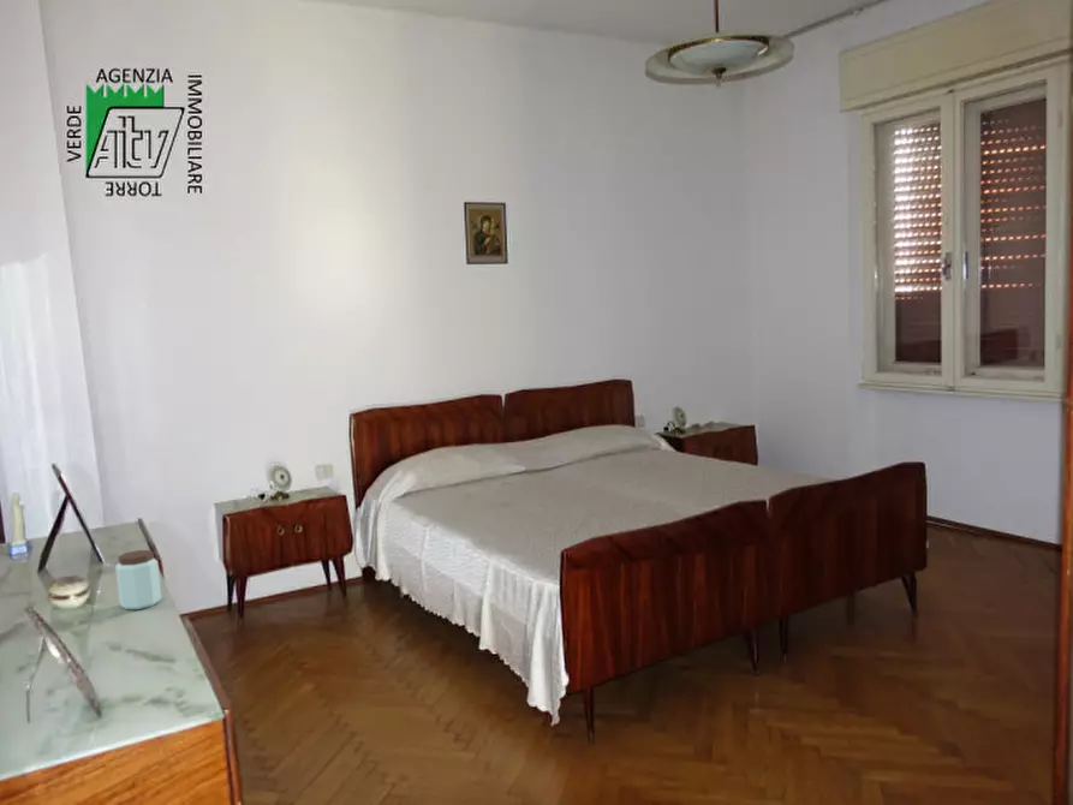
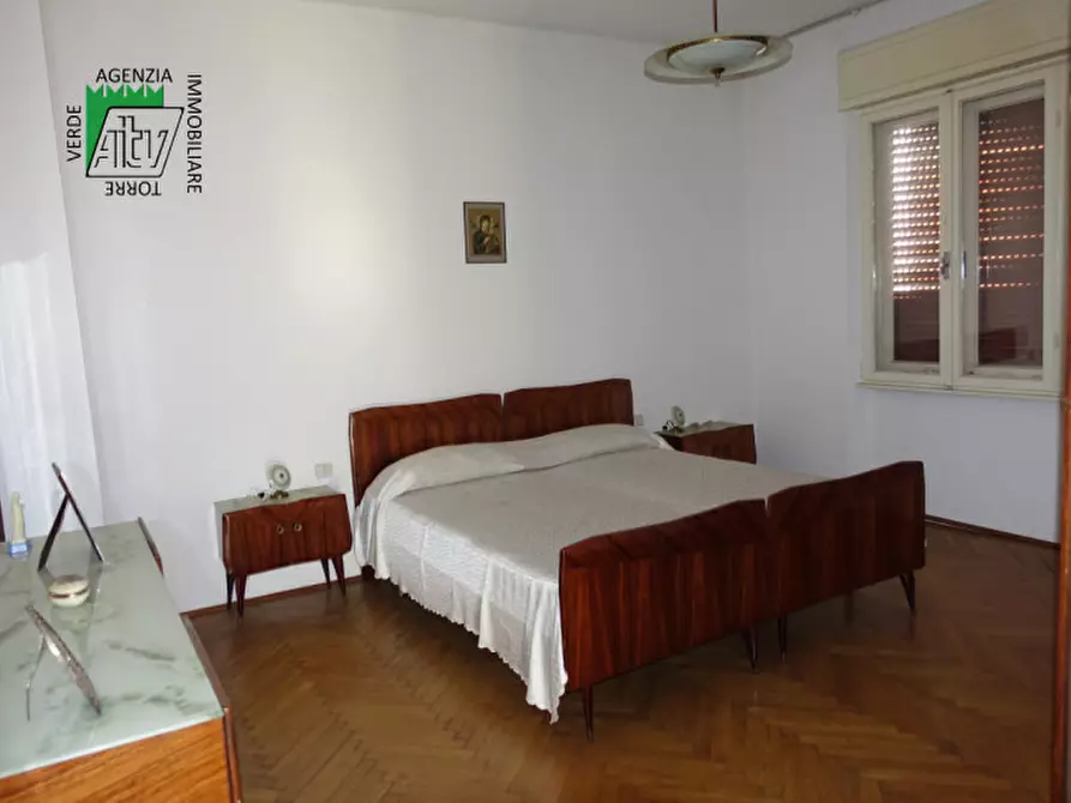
- peanut butter (138, 579)
